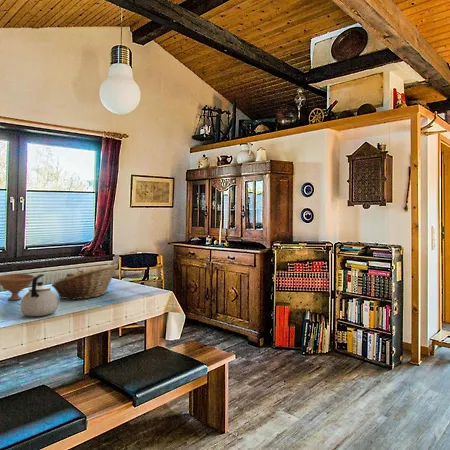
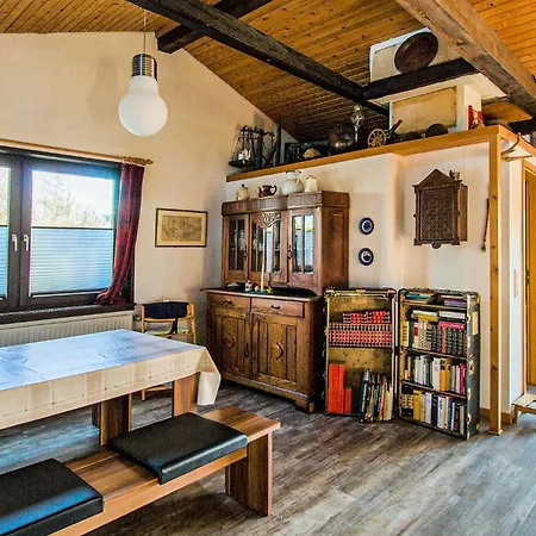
- bowl (15, 287)
- fruit basket (86, 279)
- kettle (39, 294)
